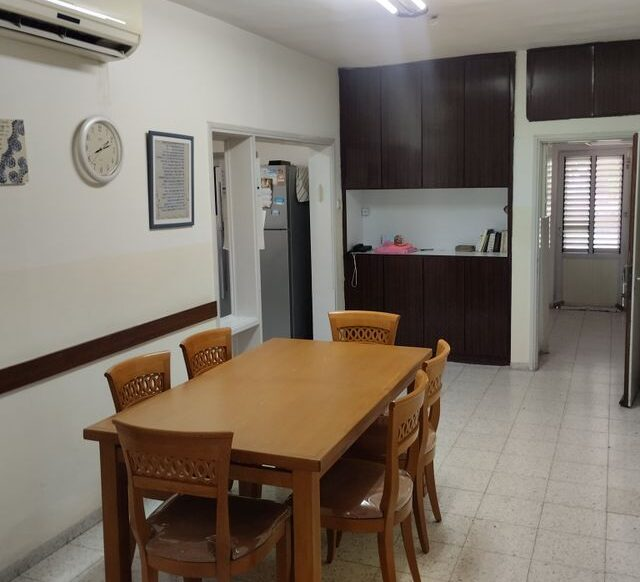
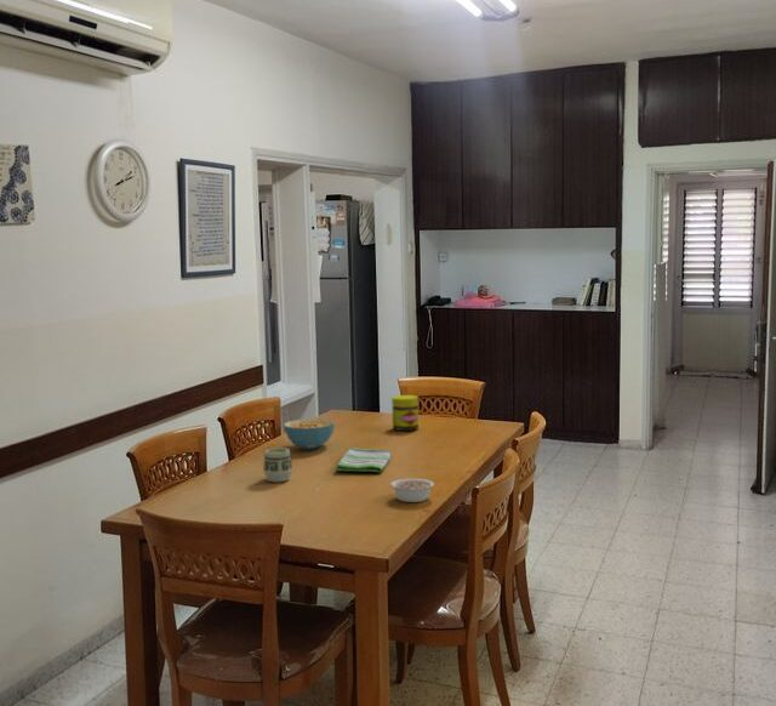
+ cup (278, 465)
+ jar (405, 412)
+ dish towel (364, 459)
+ cereal bowl (309, 435)
+ legume (413, 489)
